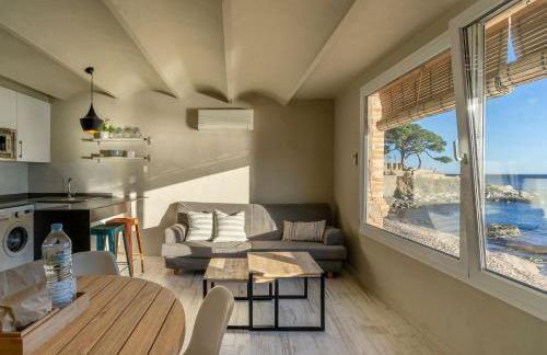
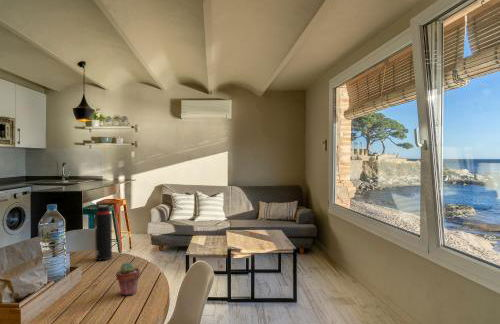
+ potted succulent (128, 277)
+ water bottle (103, 231)
